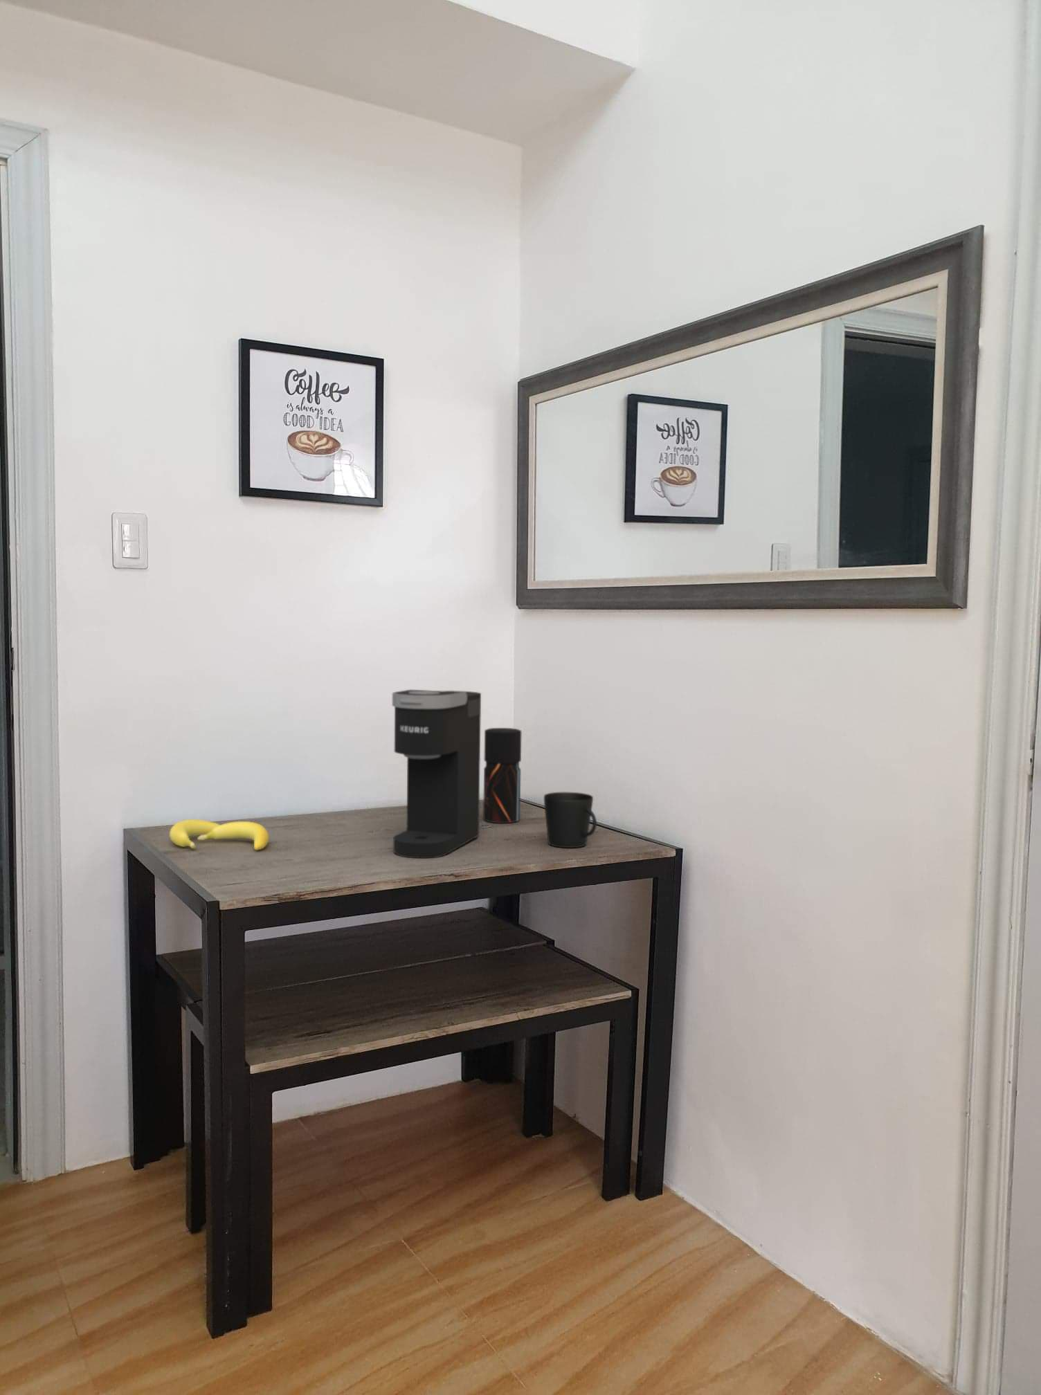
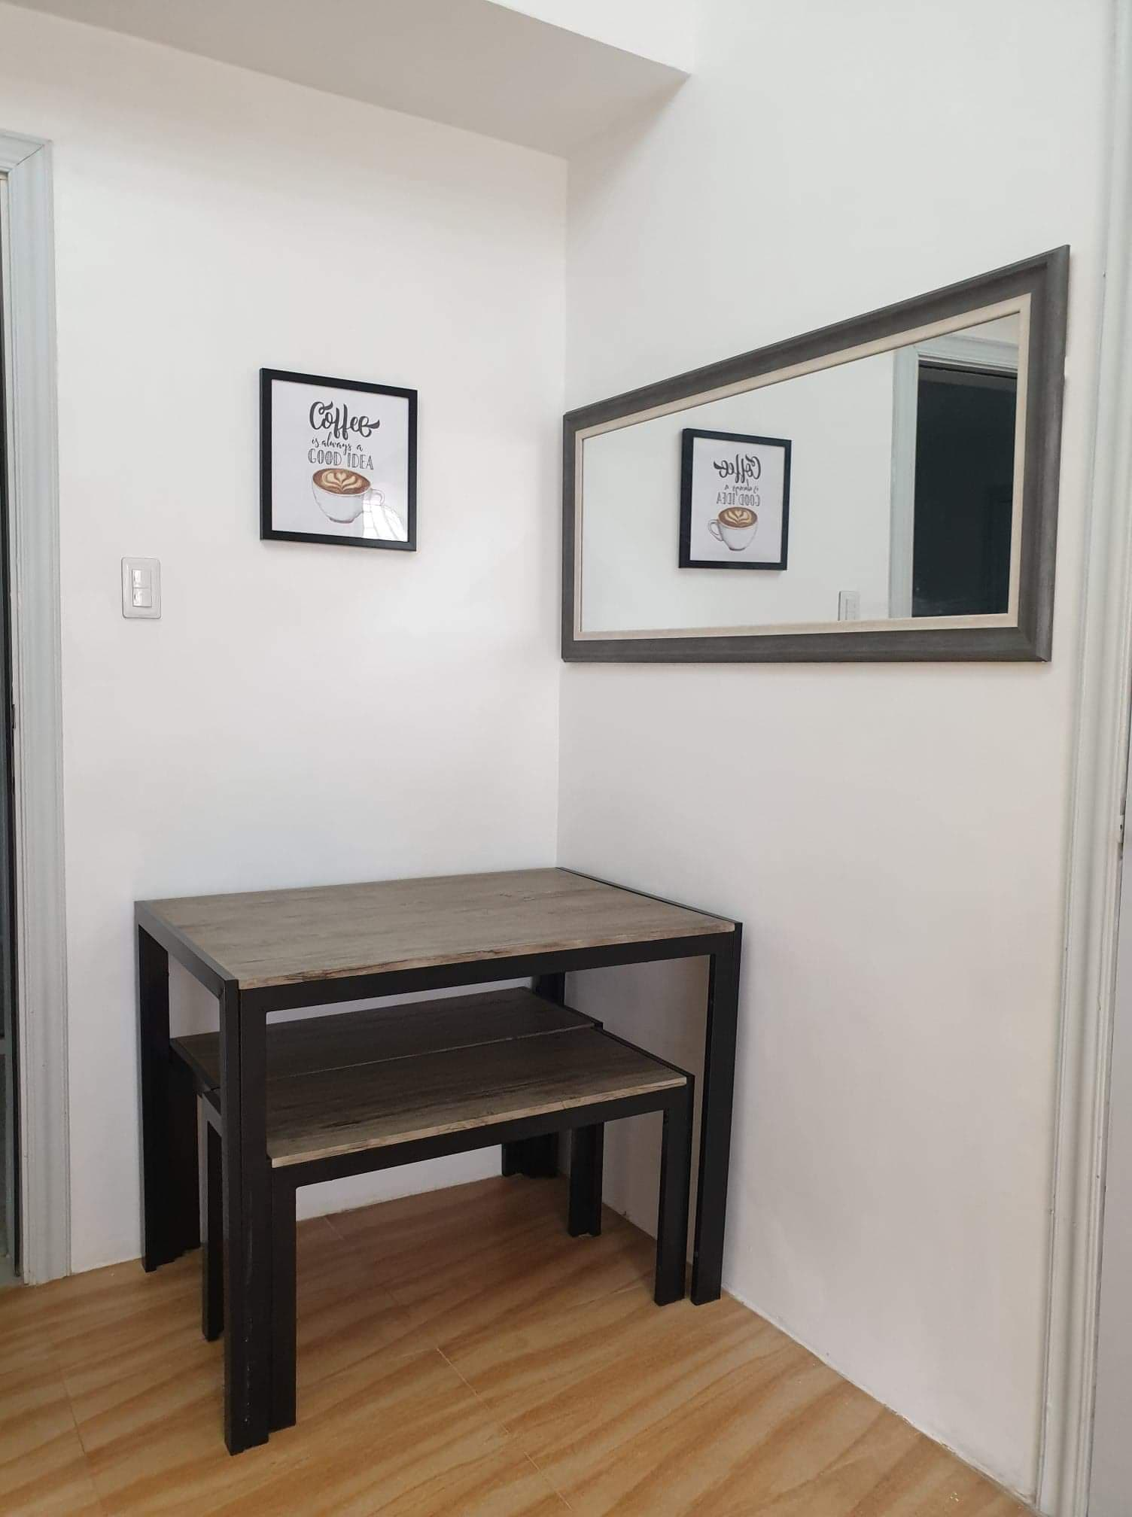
- pepper grinder (502, 774)
- coffee maker (437, 766)
- cup (572, 821)
- banana (218, 834)
